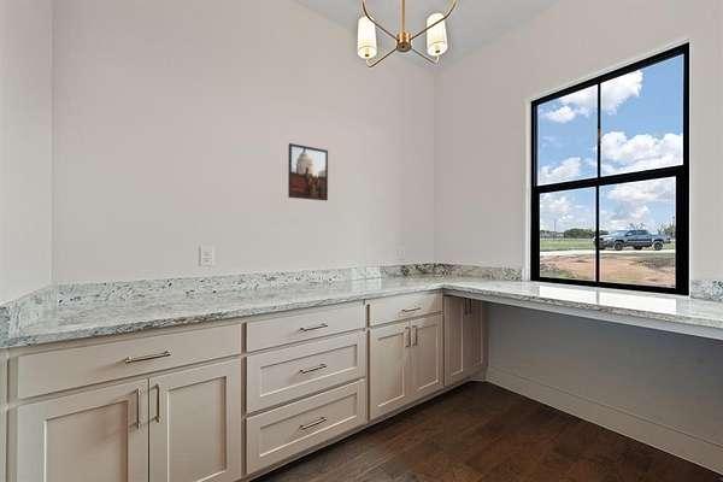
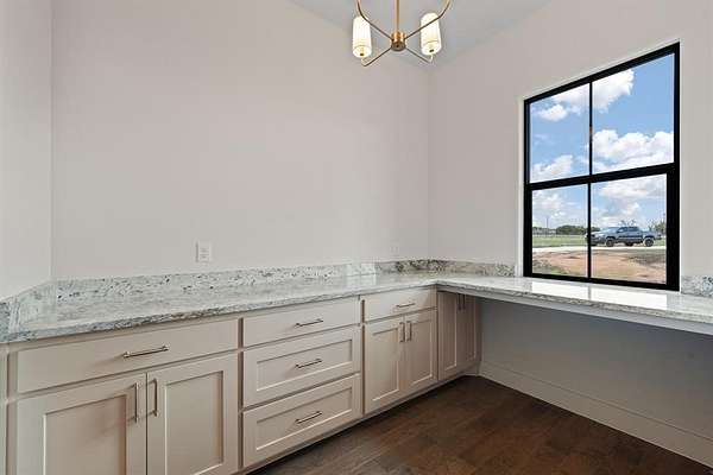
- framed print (308, 172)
